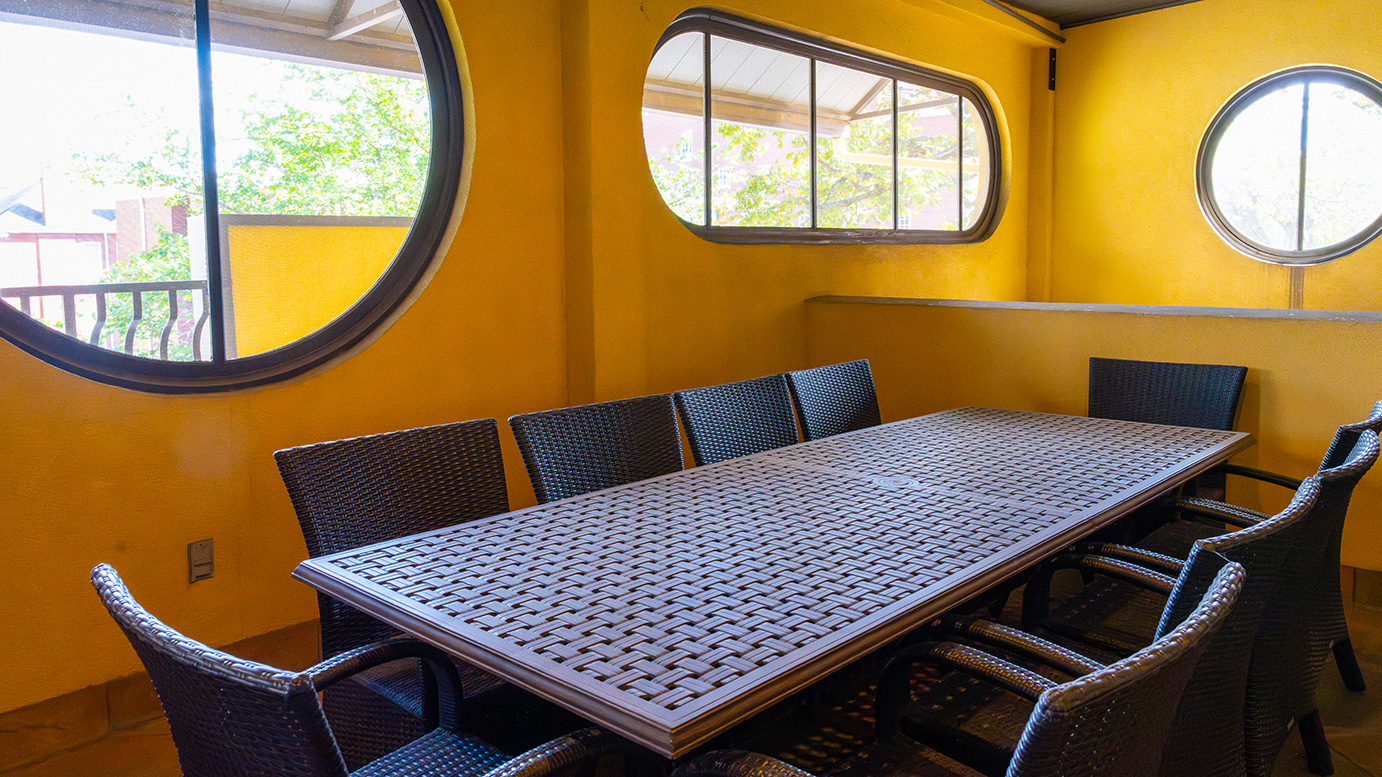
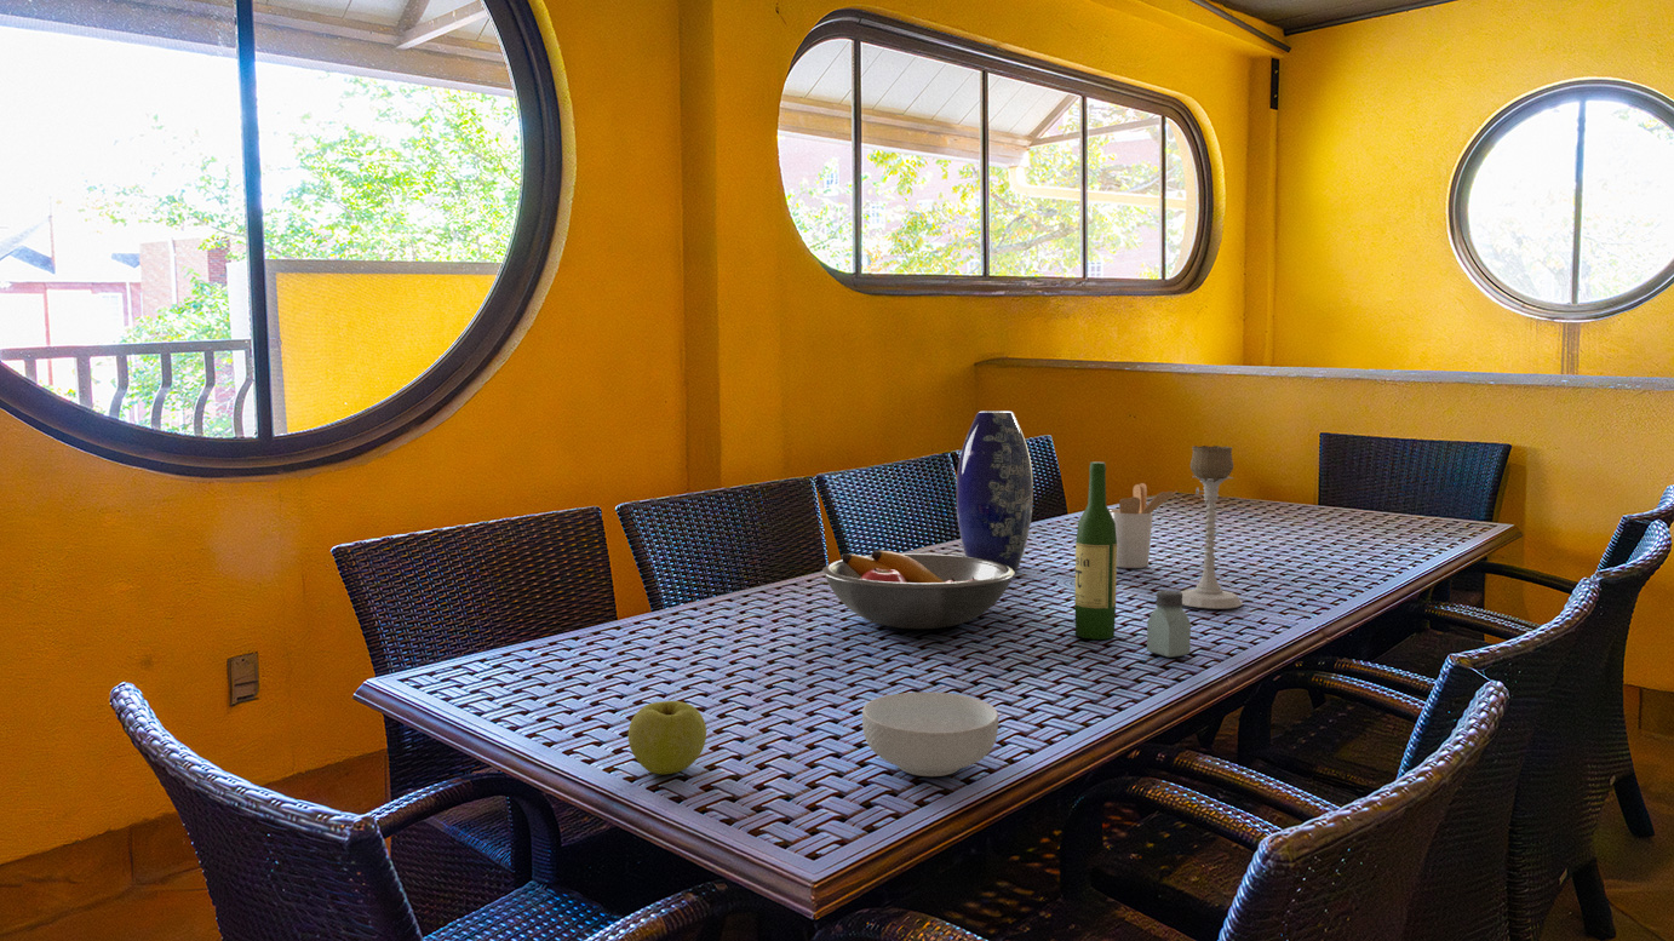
+ vase (994, 490)
+ wine bottle (1095, 549)
+ cereal bowl (929, 738)
+ candle holder (1210, 524)
+ fruit bowl (917, 587)
+ utensil holder (1141, 526)
+ saltshaker (1169, 622)
+ apple (667, 738)
